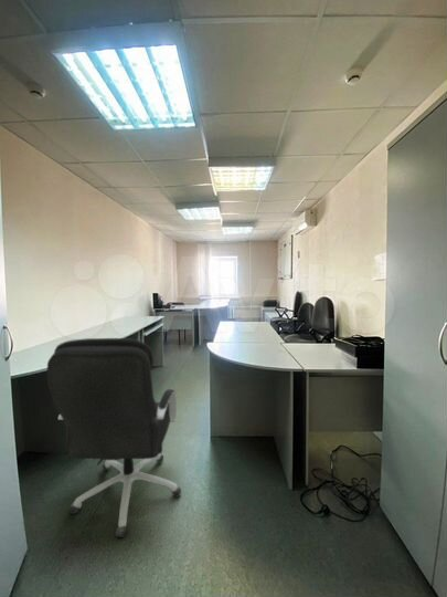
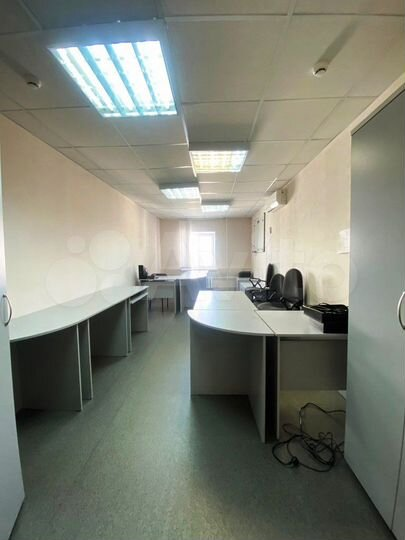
- office chair (126, 415)
